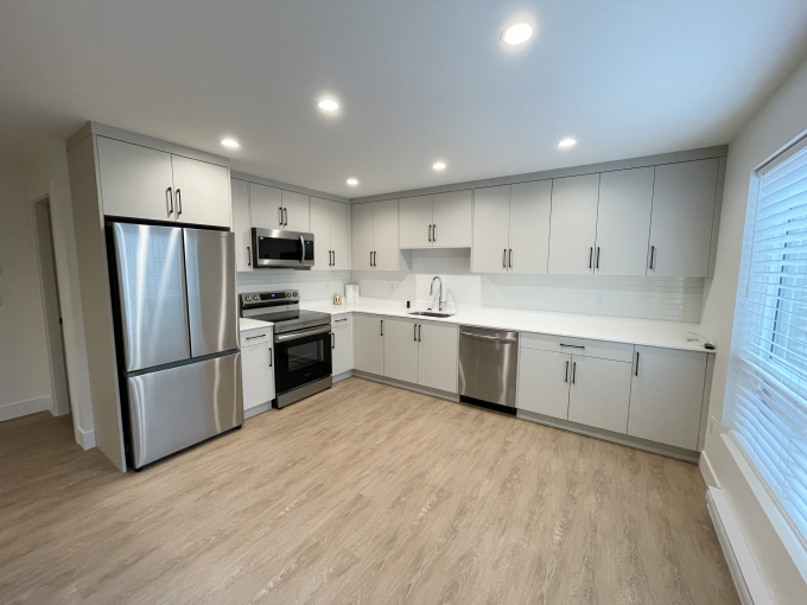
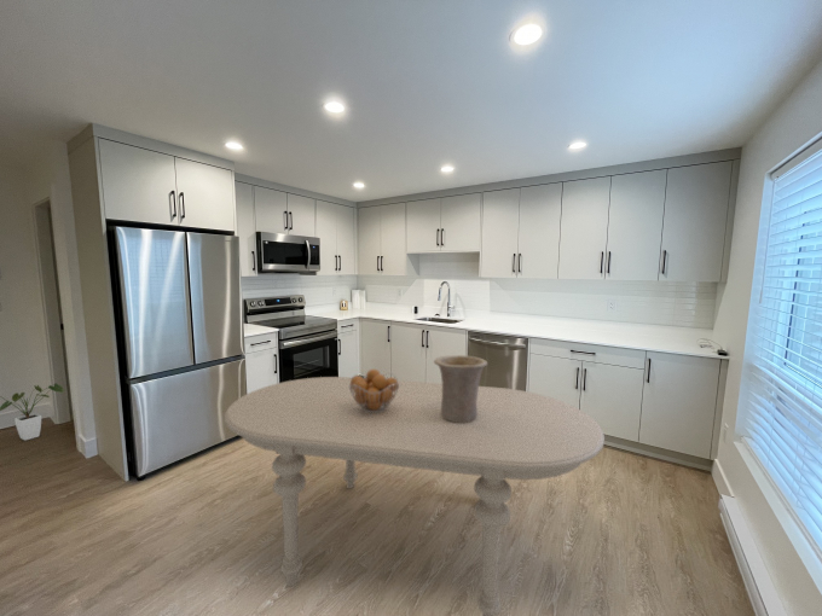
+ vase (459, 387)
+ house plant (29, 412)
+ dining table (403, 466)
+ fruit basket (374, 389)
